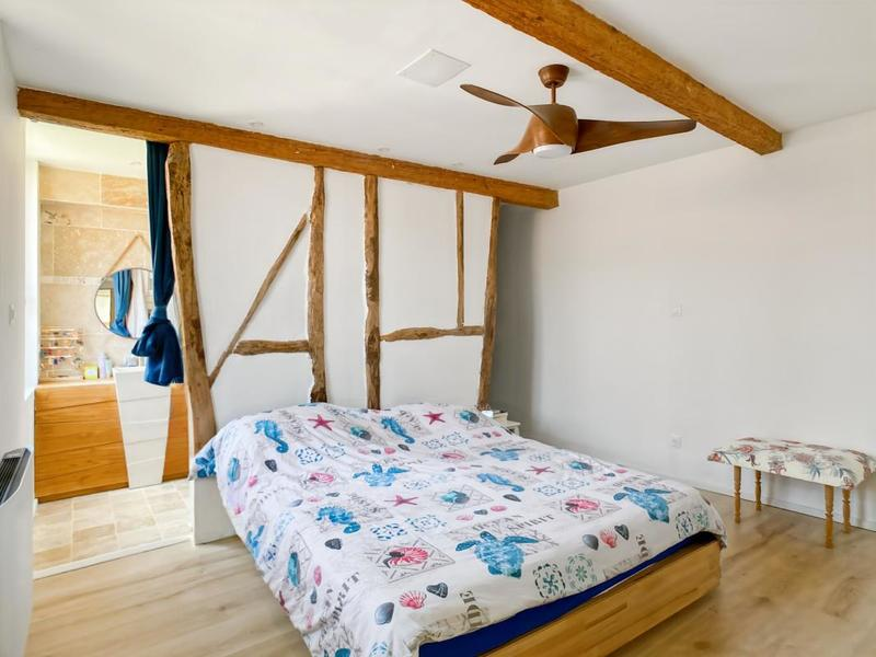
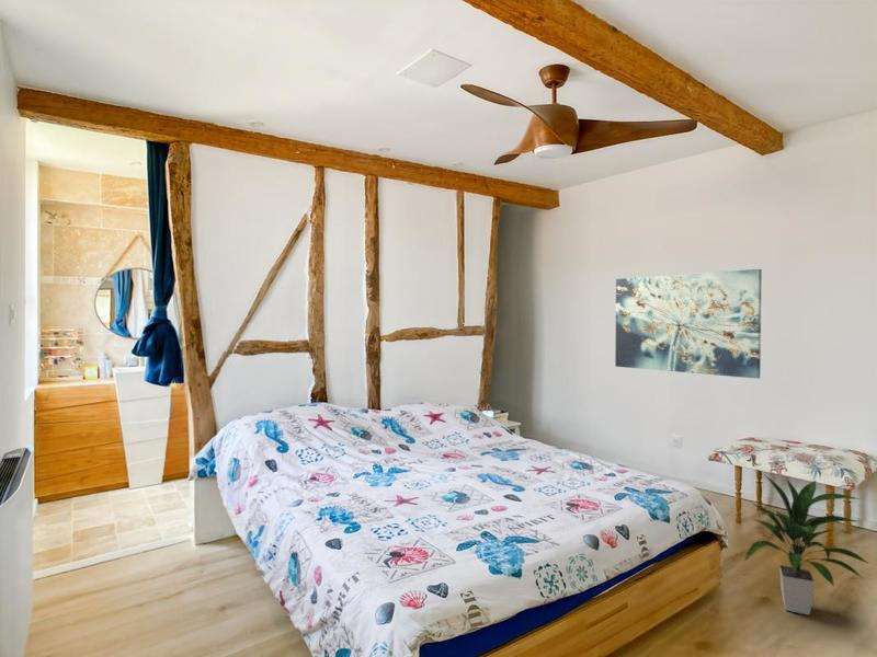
+ wall art (680, 323)
+ indoor plant (799, 541)
